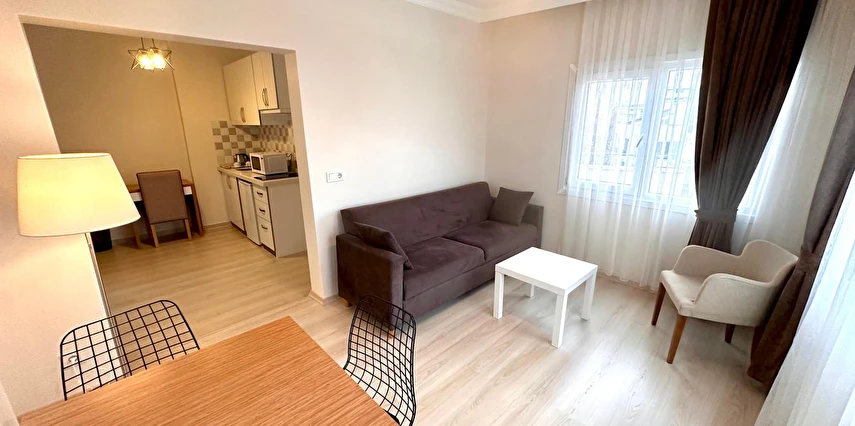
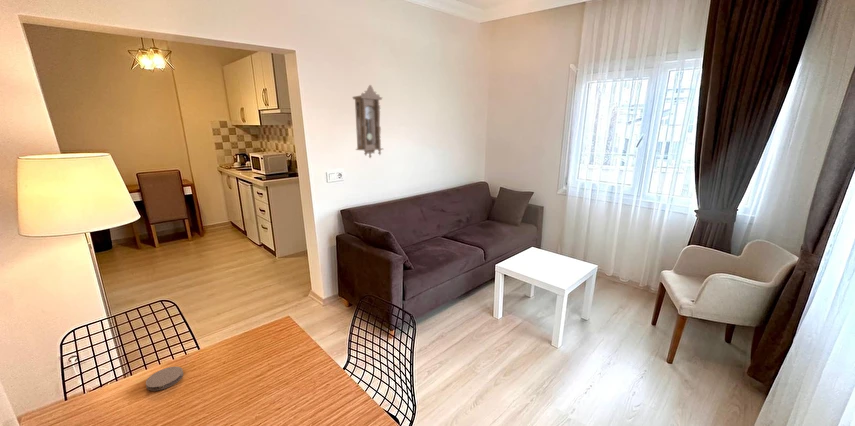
+ coaster (164, 378)
+ pendulum clock (368, 122)
